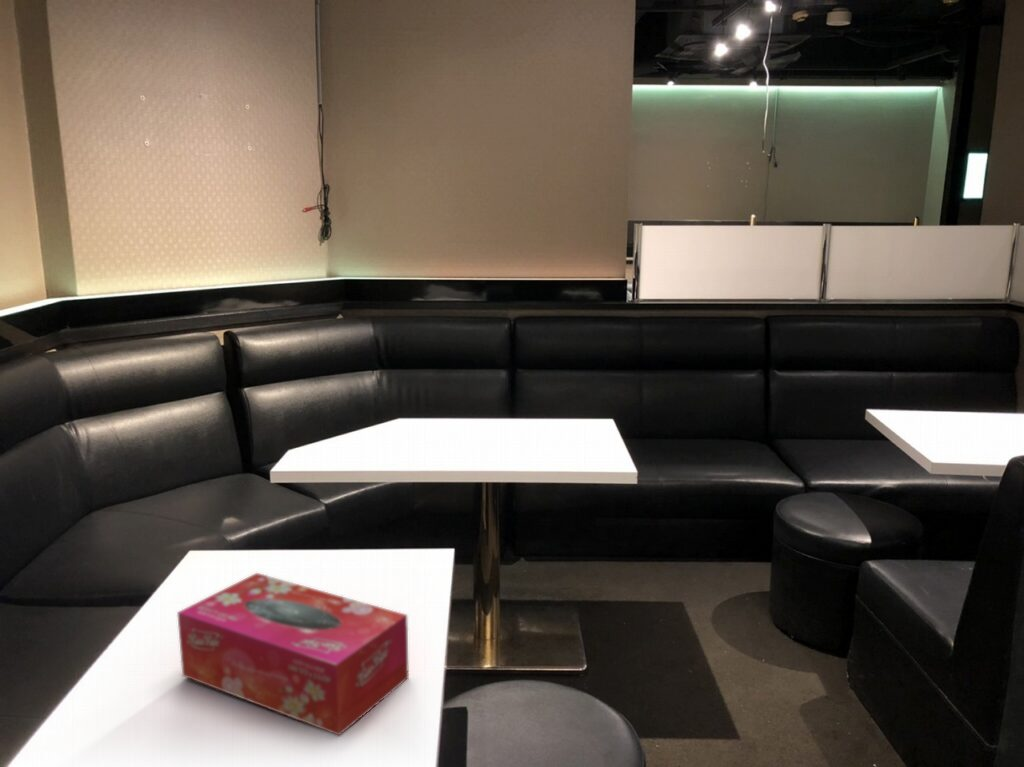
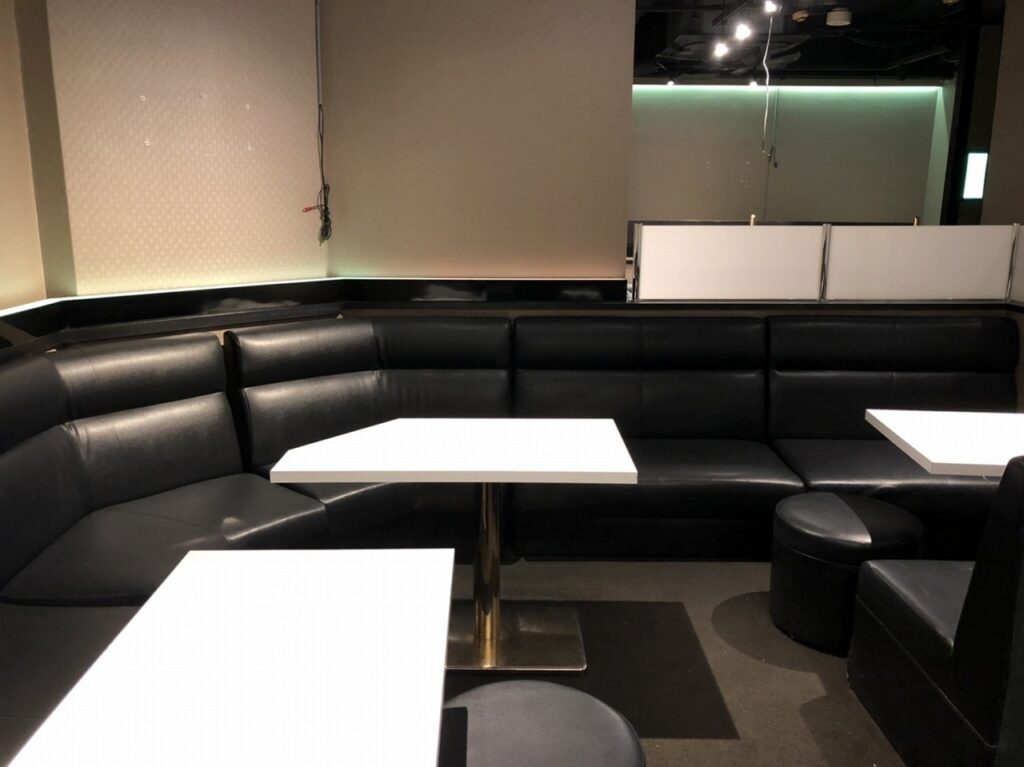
- tissue box (293, 645)
